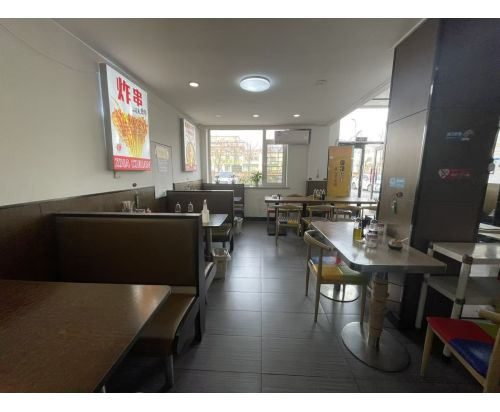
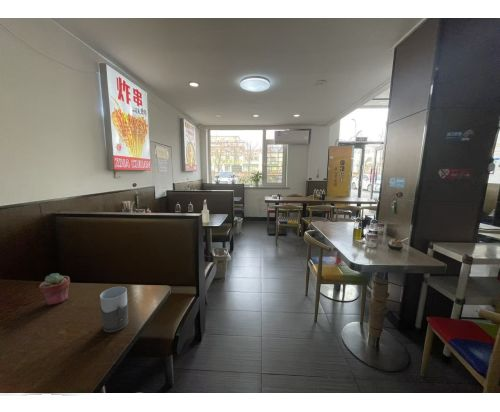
+ potted succulent (55, 287)
+ mug (117, 311)
